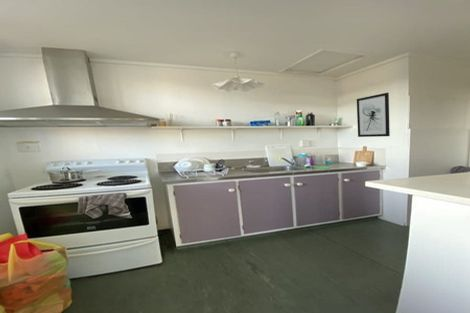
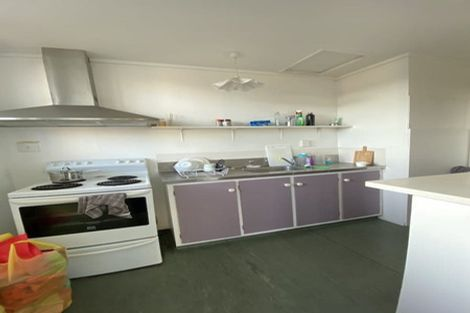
- wall art (372, 116)
